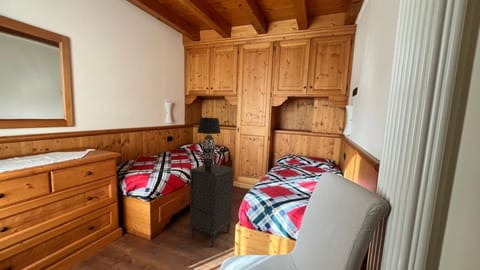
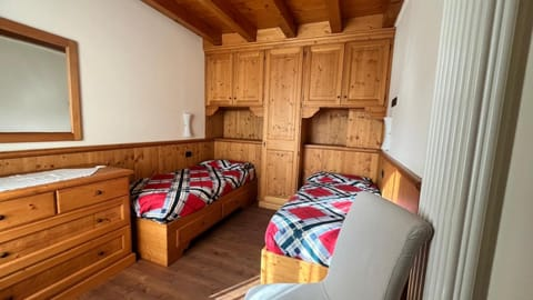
- nightstand (211, 201)
- table lamp (208, 143)
